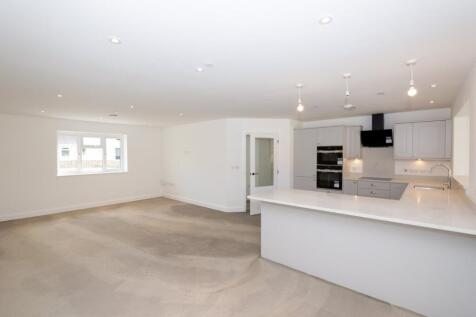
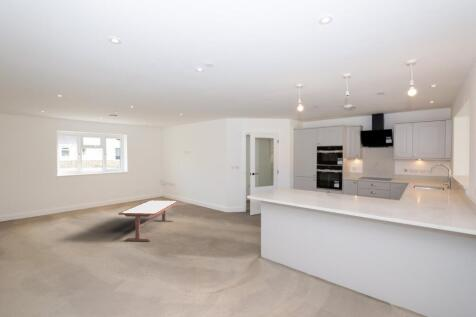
+ coffee table (152, 218)
